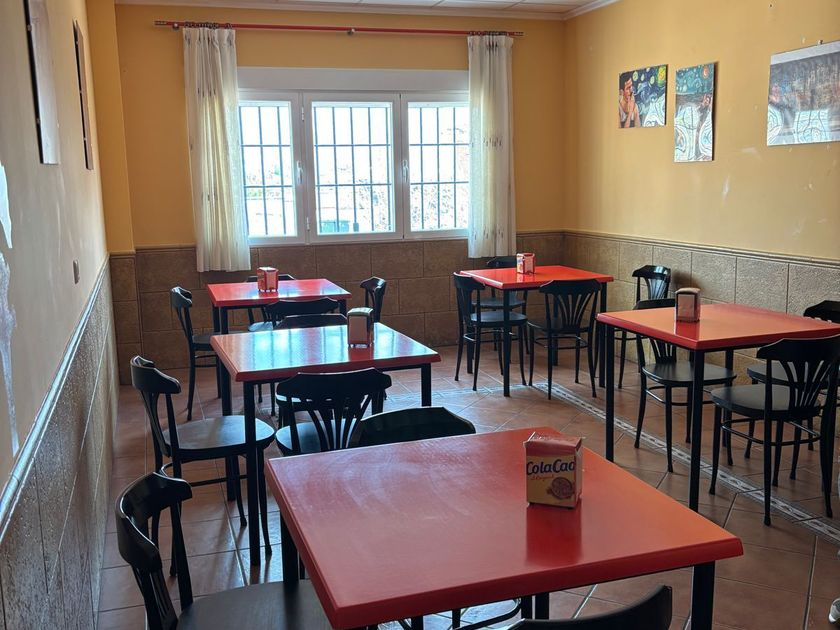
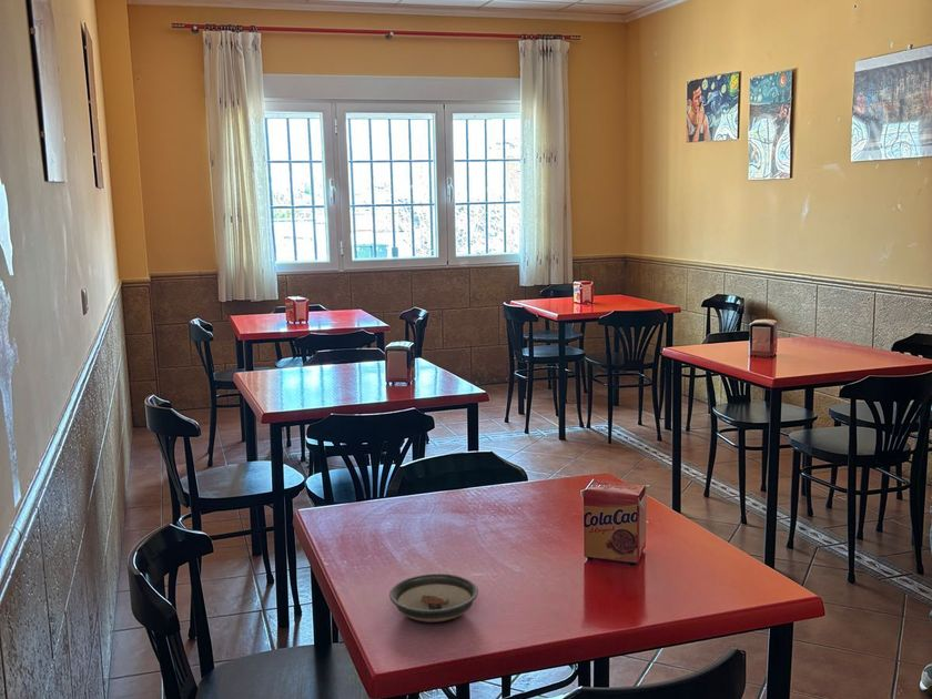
+ saucer (434, 601)
